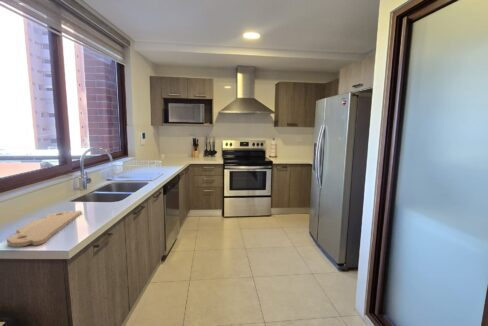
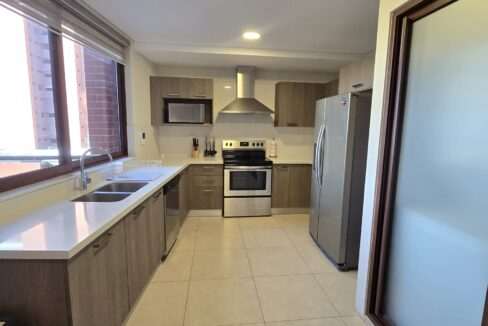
- cutting board (45, 225)
